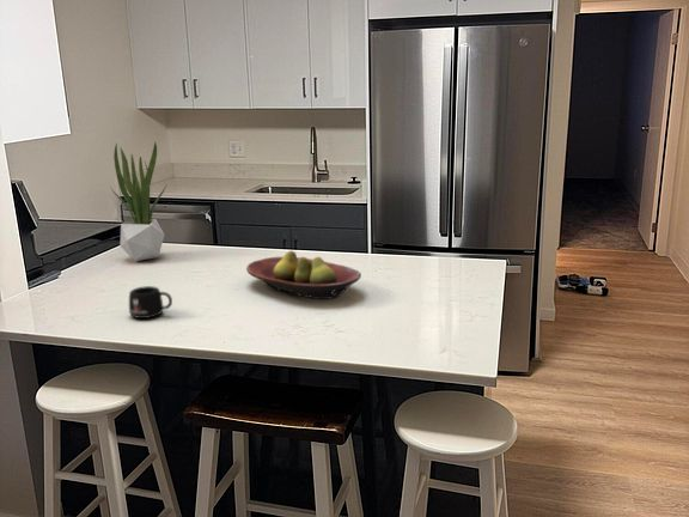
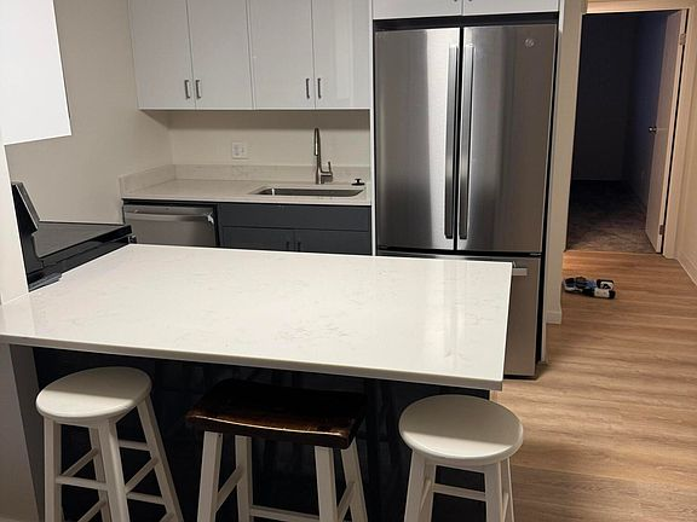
- fruit bowl (301, 272)
- potted plant (136, 201)
- mug (151, 302)
